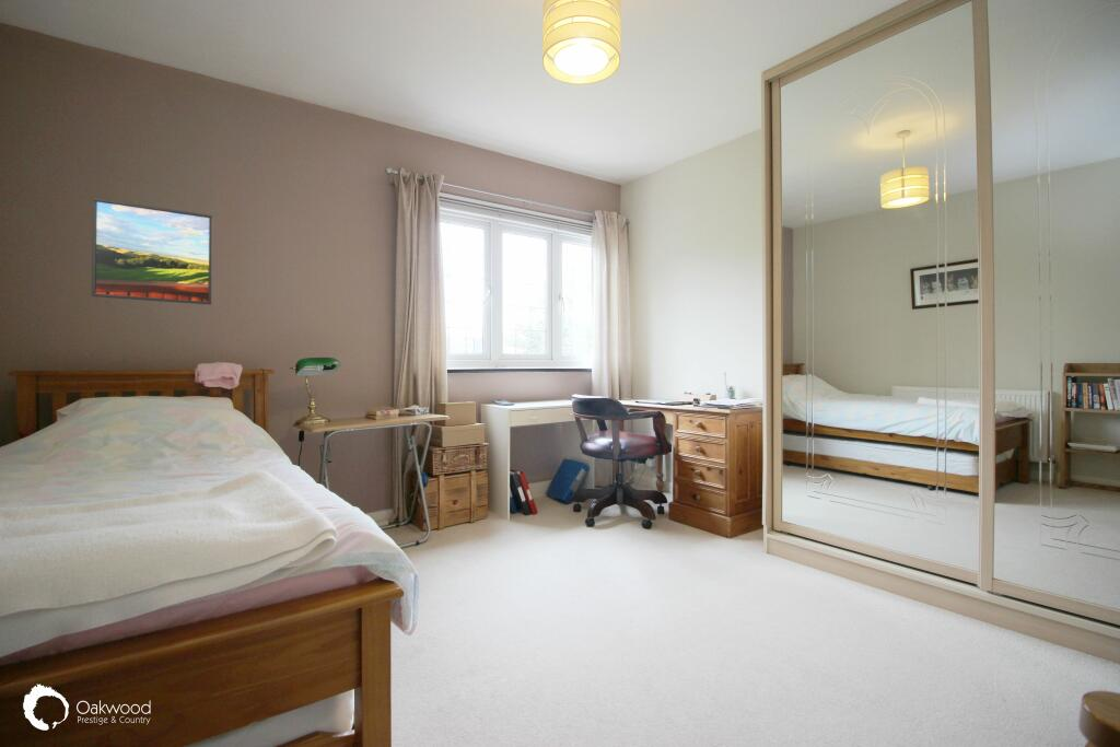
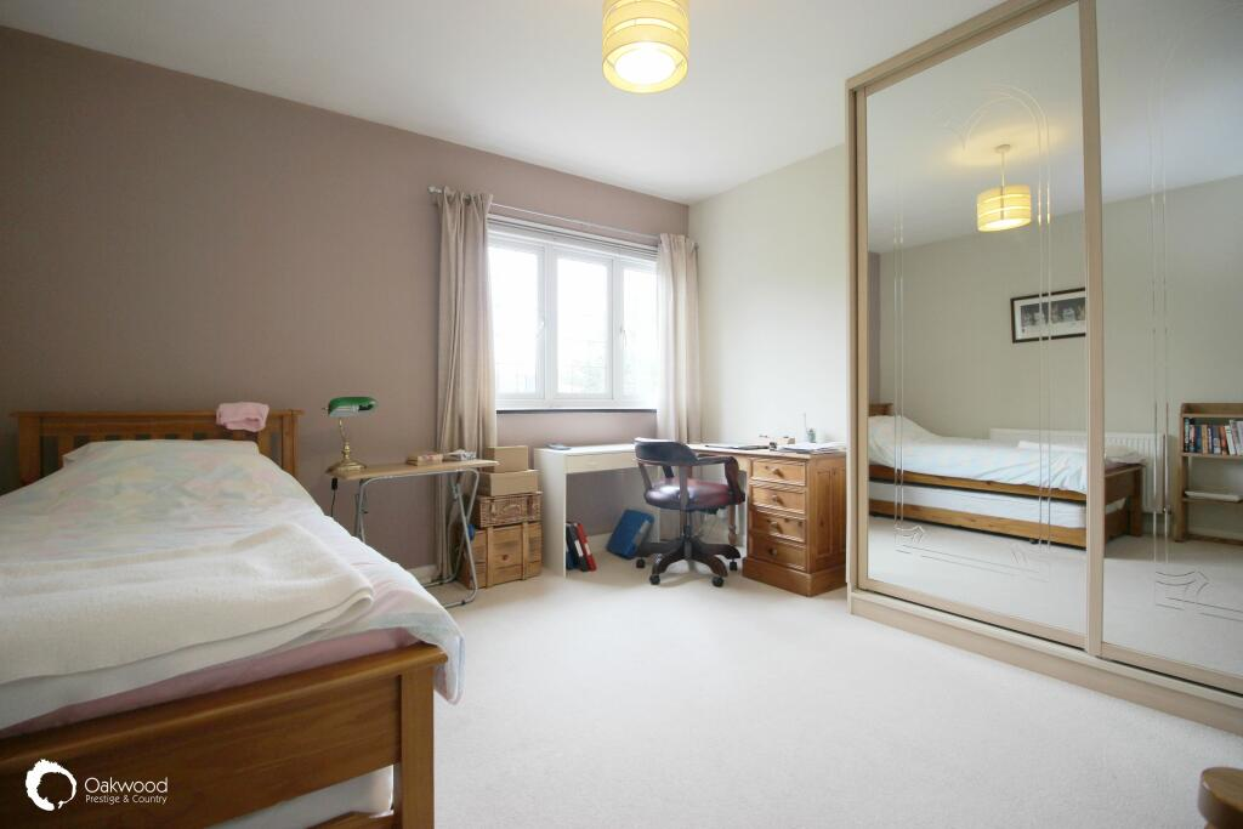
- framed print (155, 254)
